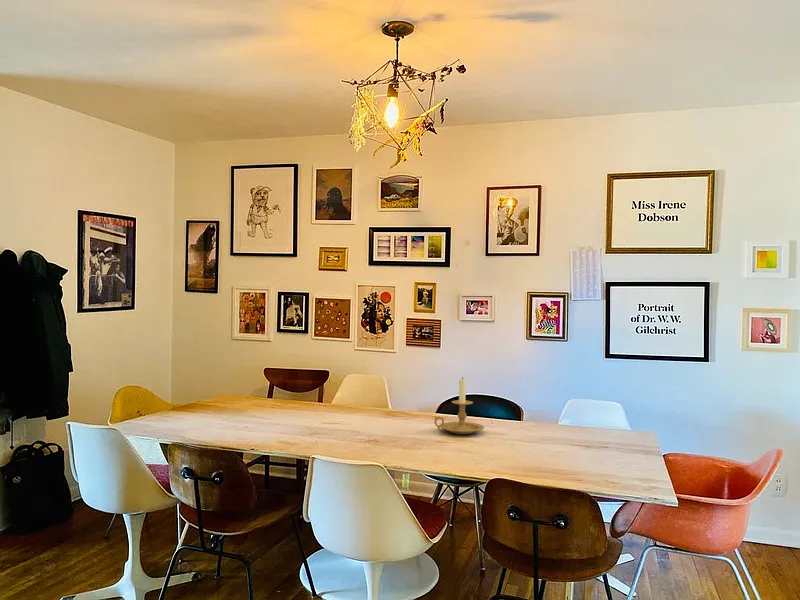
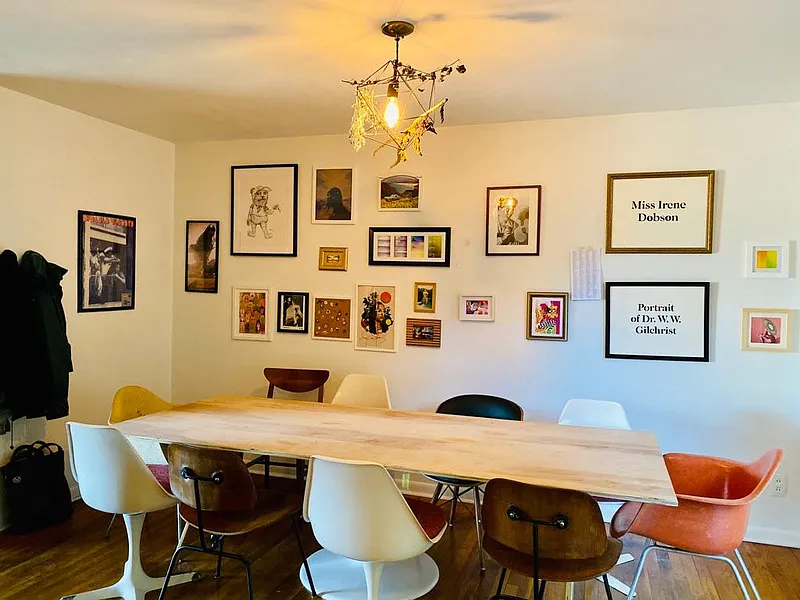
- candle holder (462, 404)
